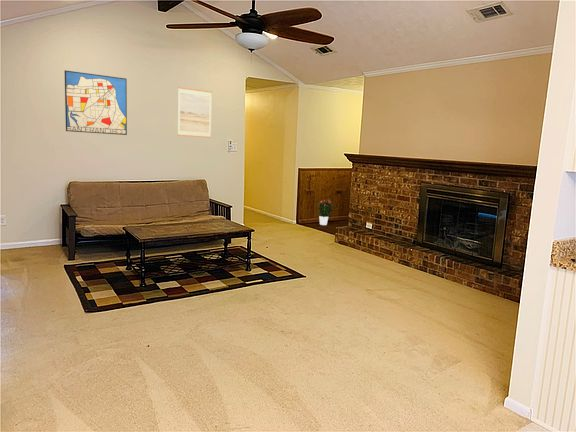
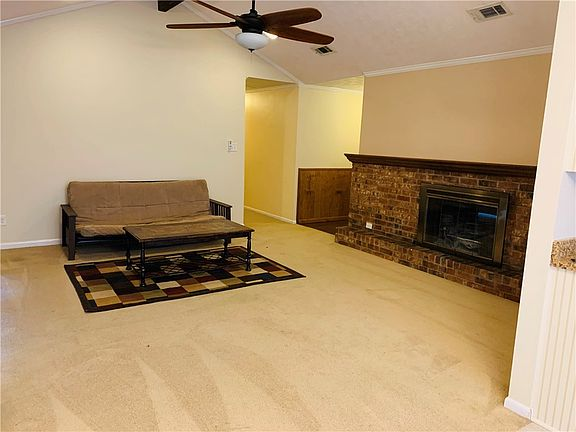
- wall art (97, 104)
- wall art (195, 113)
- potted flower (324, 212)
